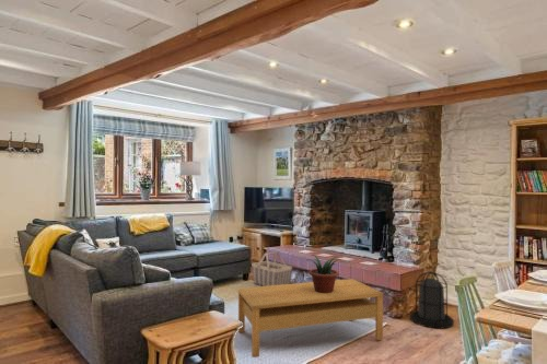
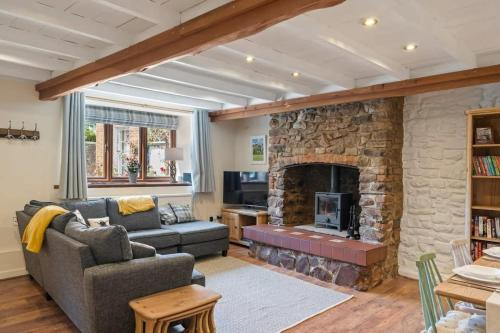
- basket (271, 269)
- potted plant (324, 272)
- coffee table (309, 313)
- lantern (431, 296)
